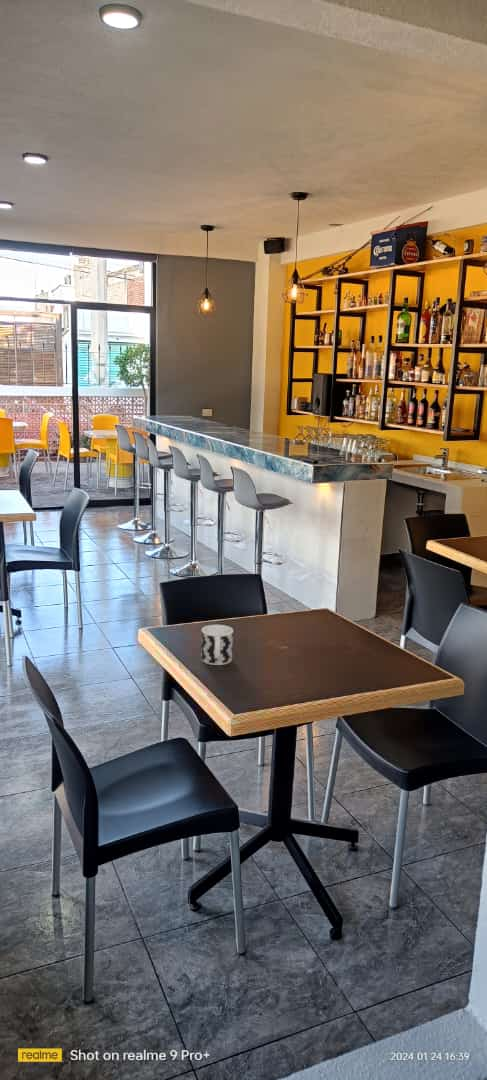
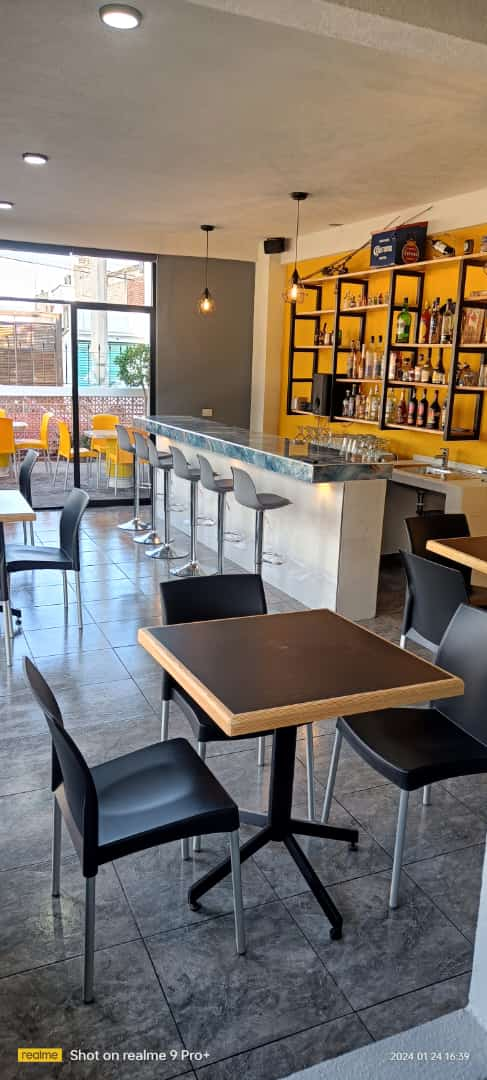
- cup (217, 646)
